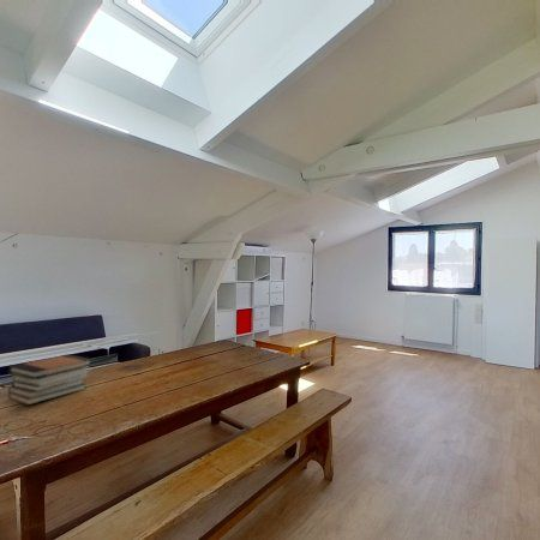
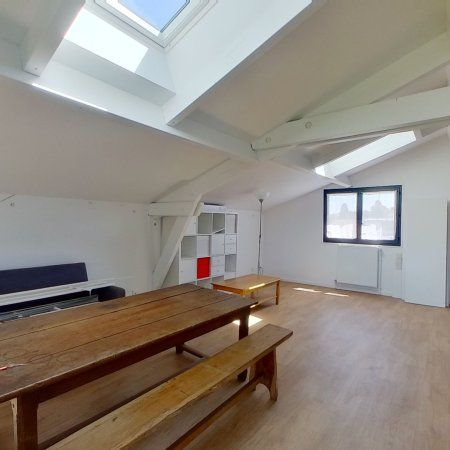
- book stack (52, 377)
